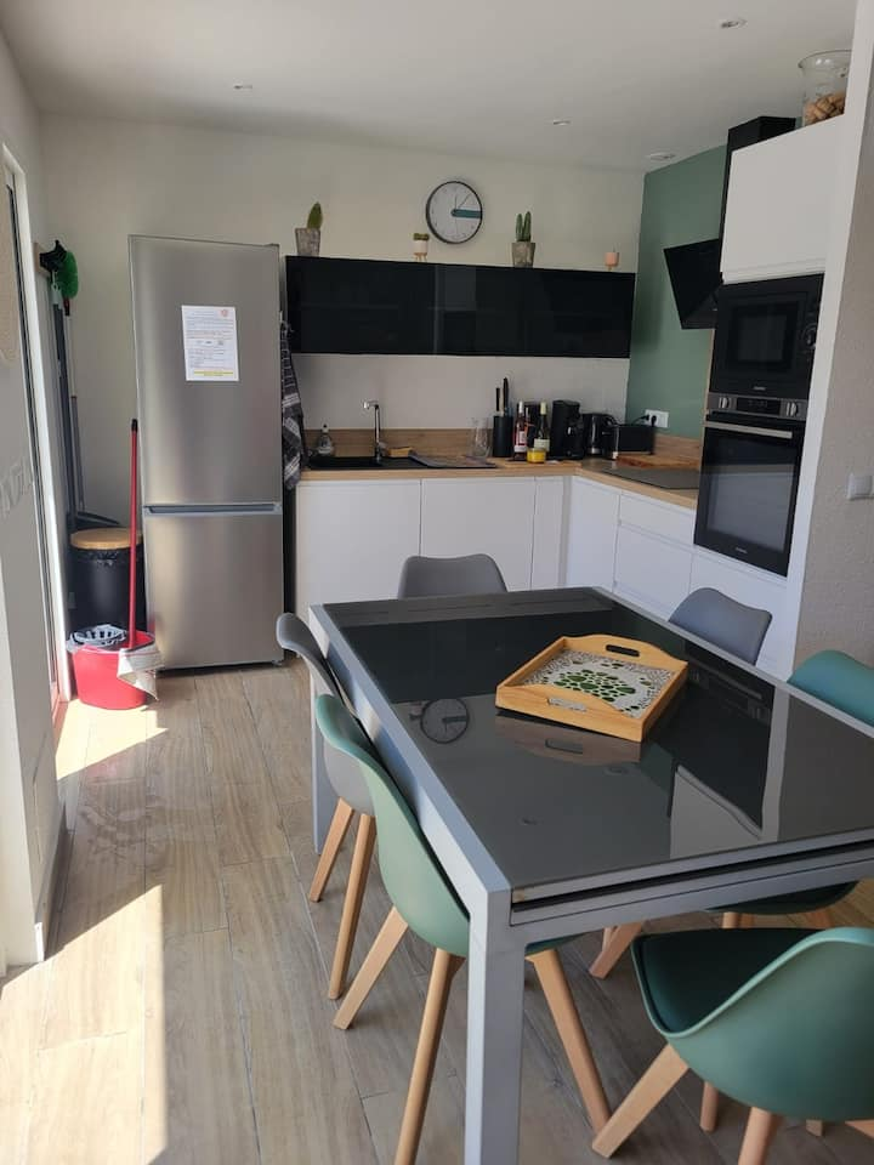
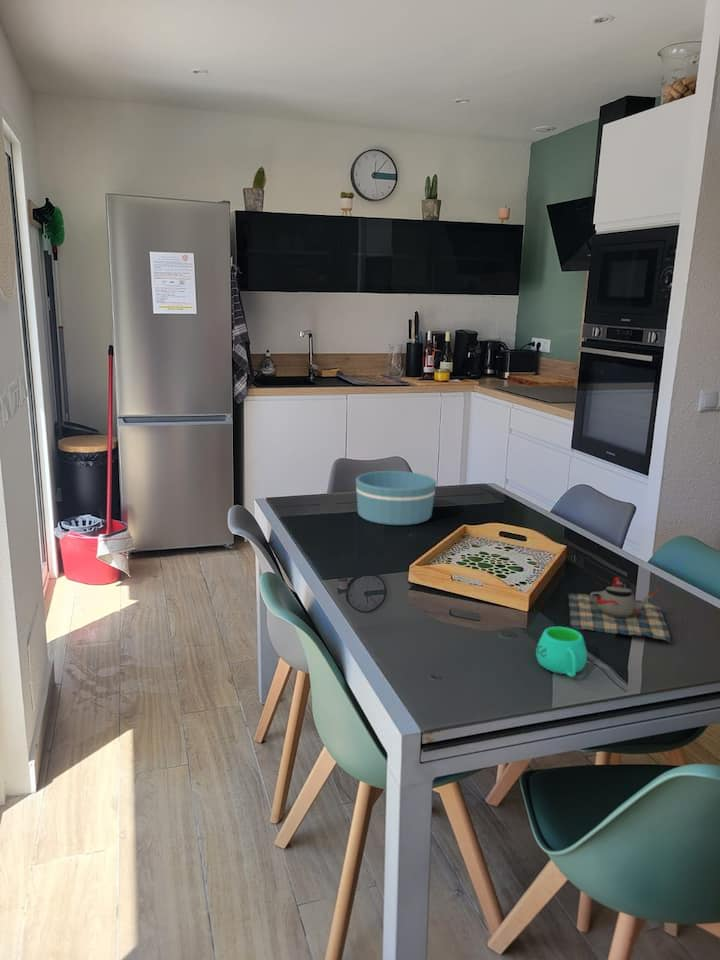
+ mug (564, 653)
+ teapot (617, 600)
+ bowl (395, 497)
